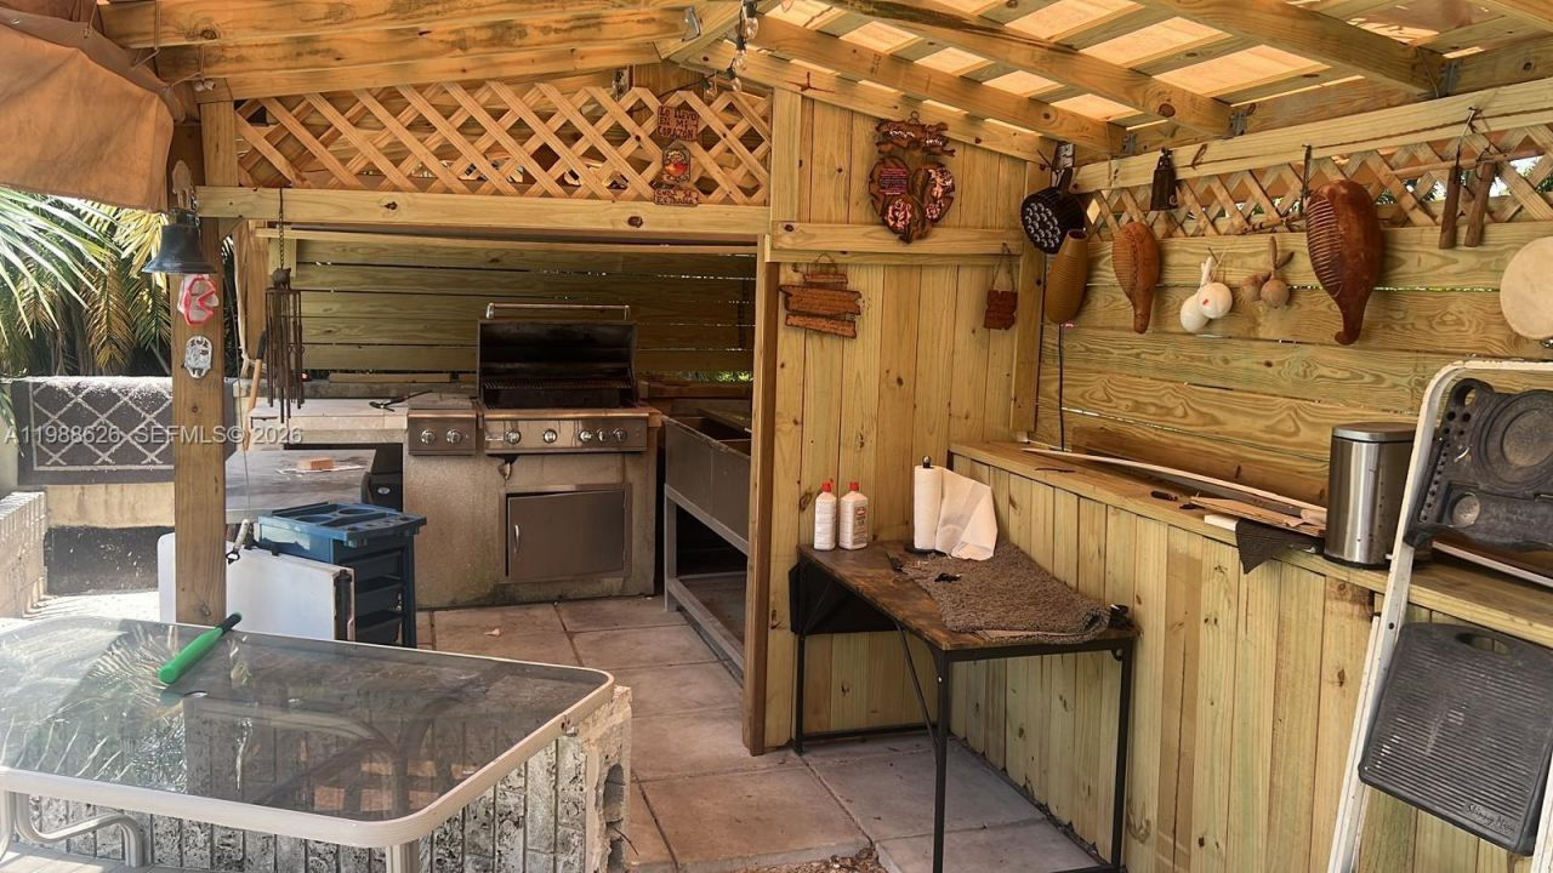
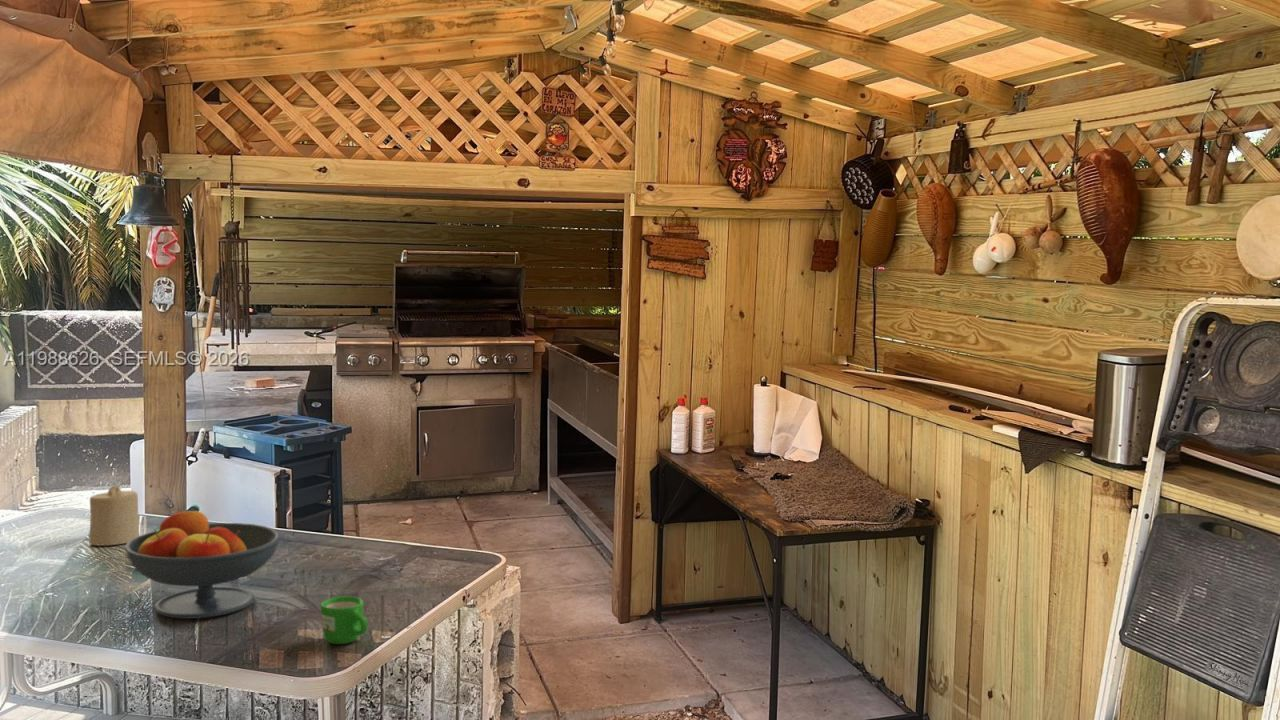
+ mug (347, 623)
+ fruit bowl (205, 560)
+ candle (114, 513)
